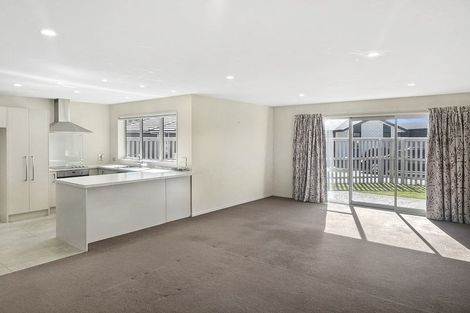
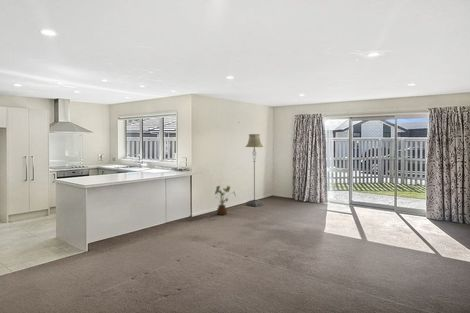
+ house plant (223, 200)
+ floor lamp (254, 169)
